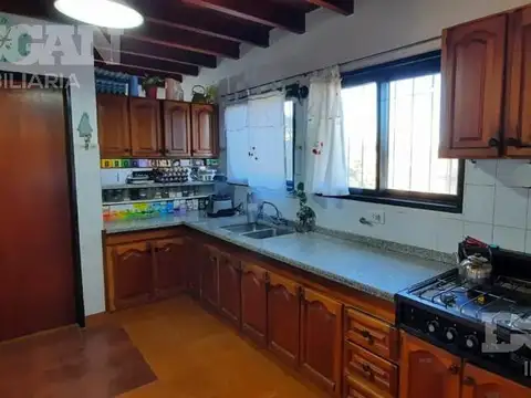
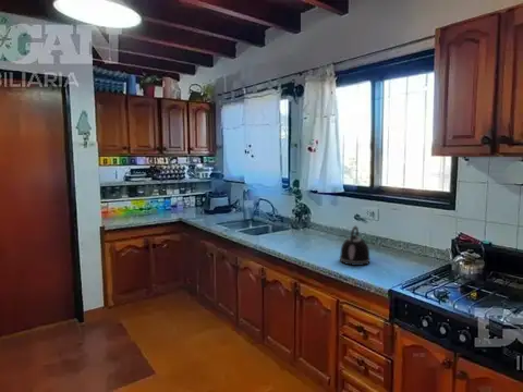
+ kettle (354, 243)
